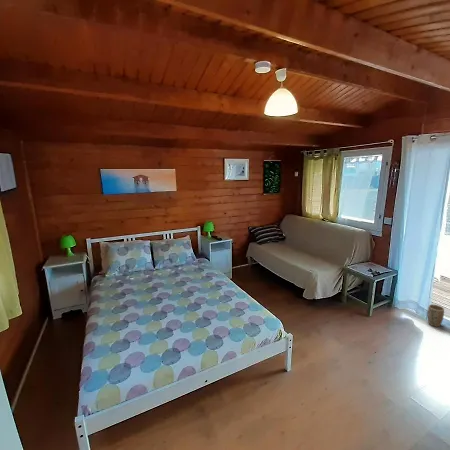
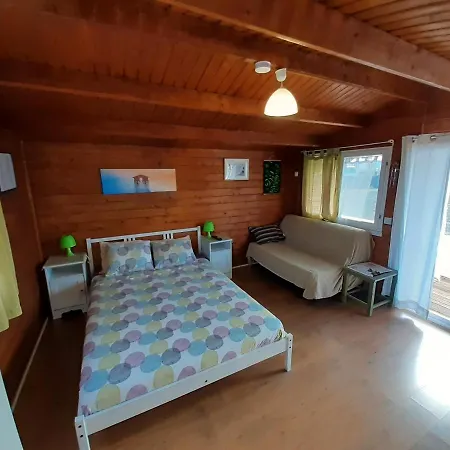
- plant pot (435, 315)
